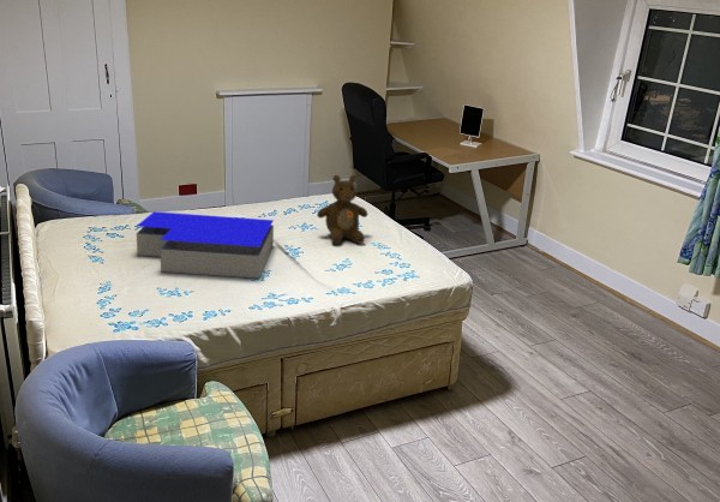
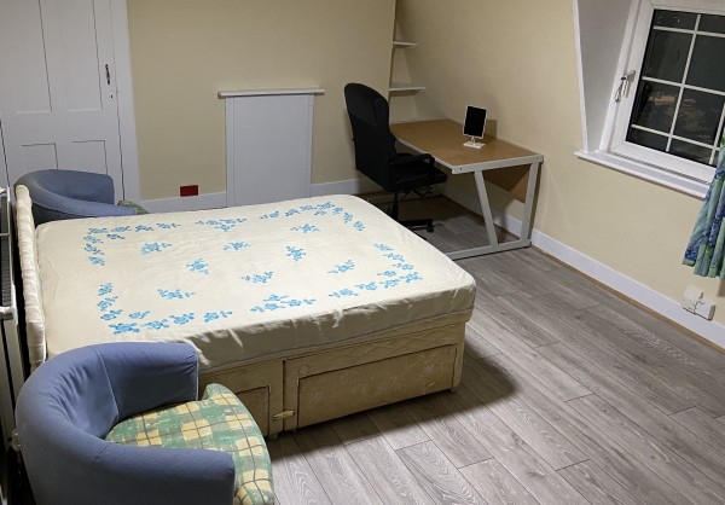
- teddy bear (344, 208)
- tray (203, 241)
